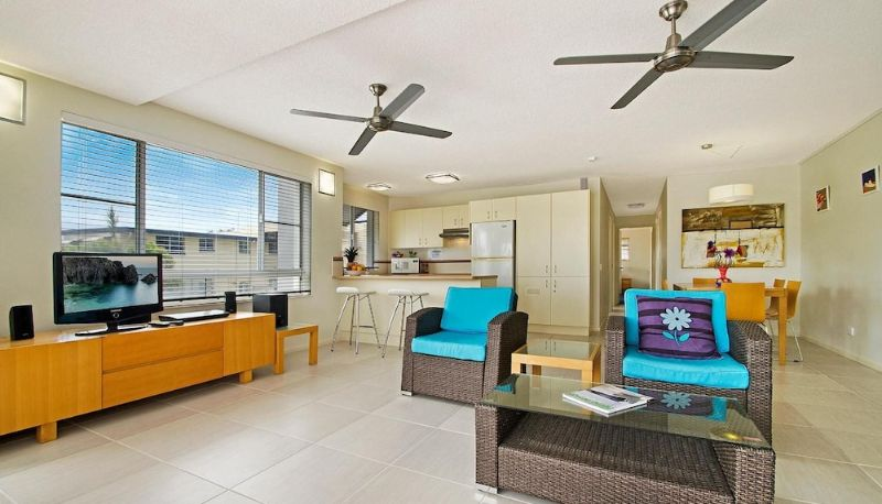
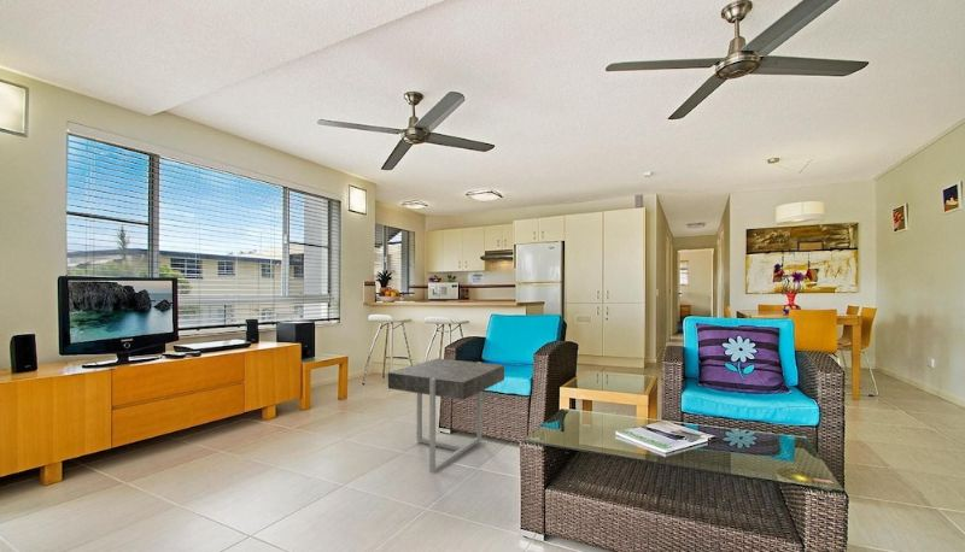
+ side table (434, 410)
